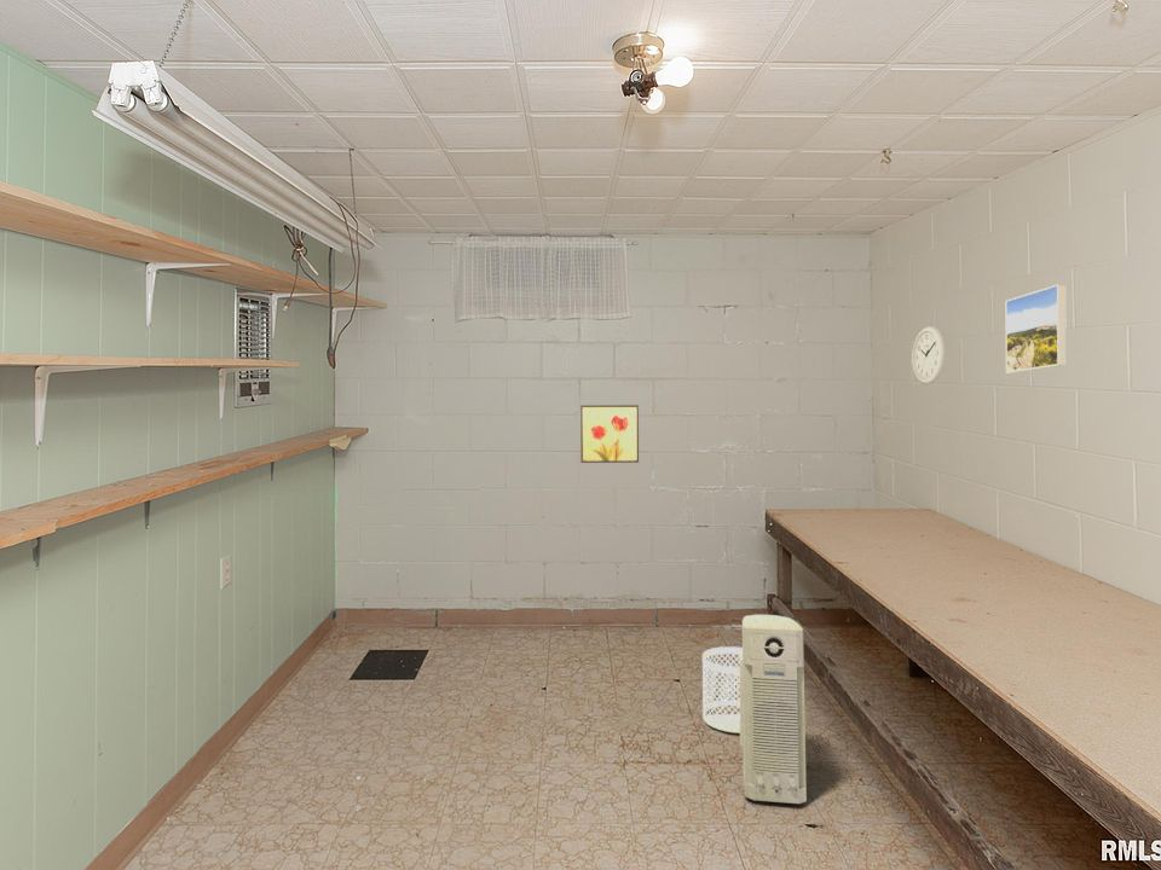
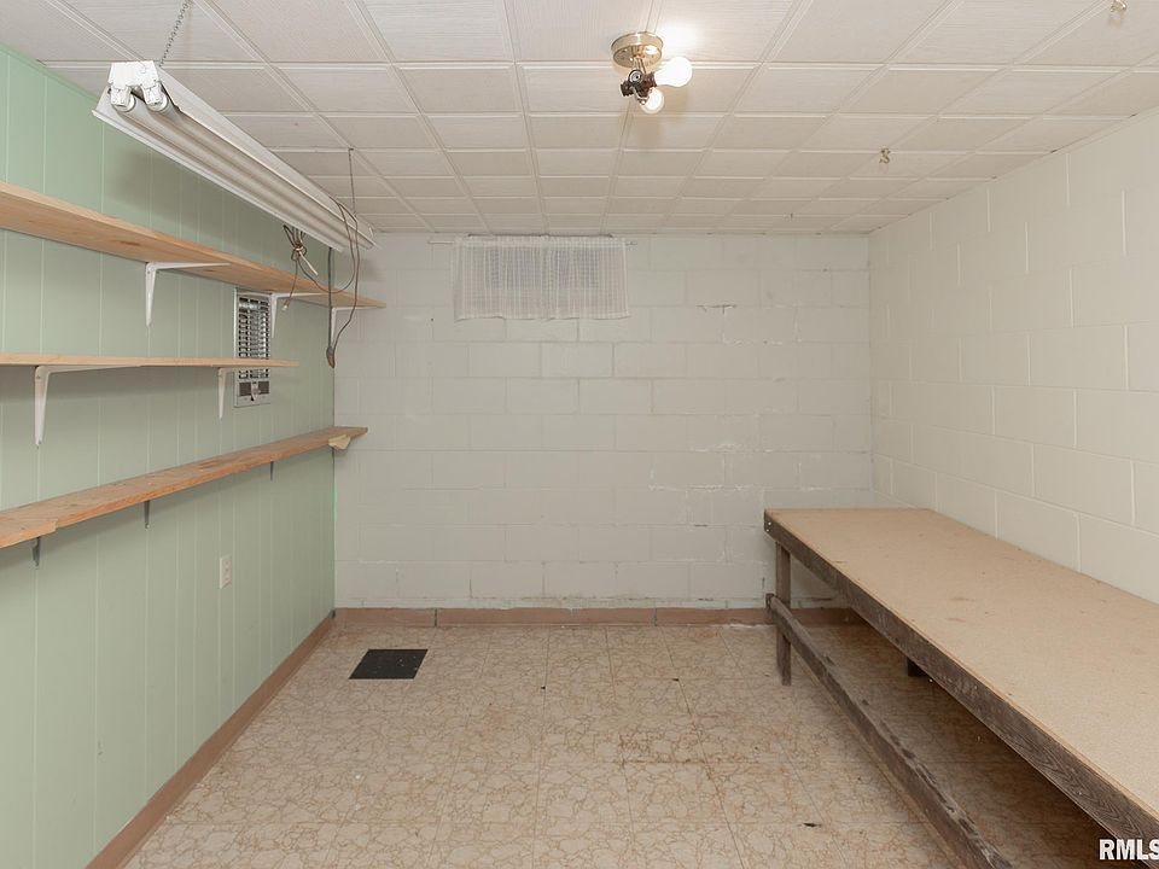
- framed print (1034, 331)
- waste basket (733, 688)
- air purifier (770, 700)
- wall clock (926, 355)
- wall art (610, 434)
